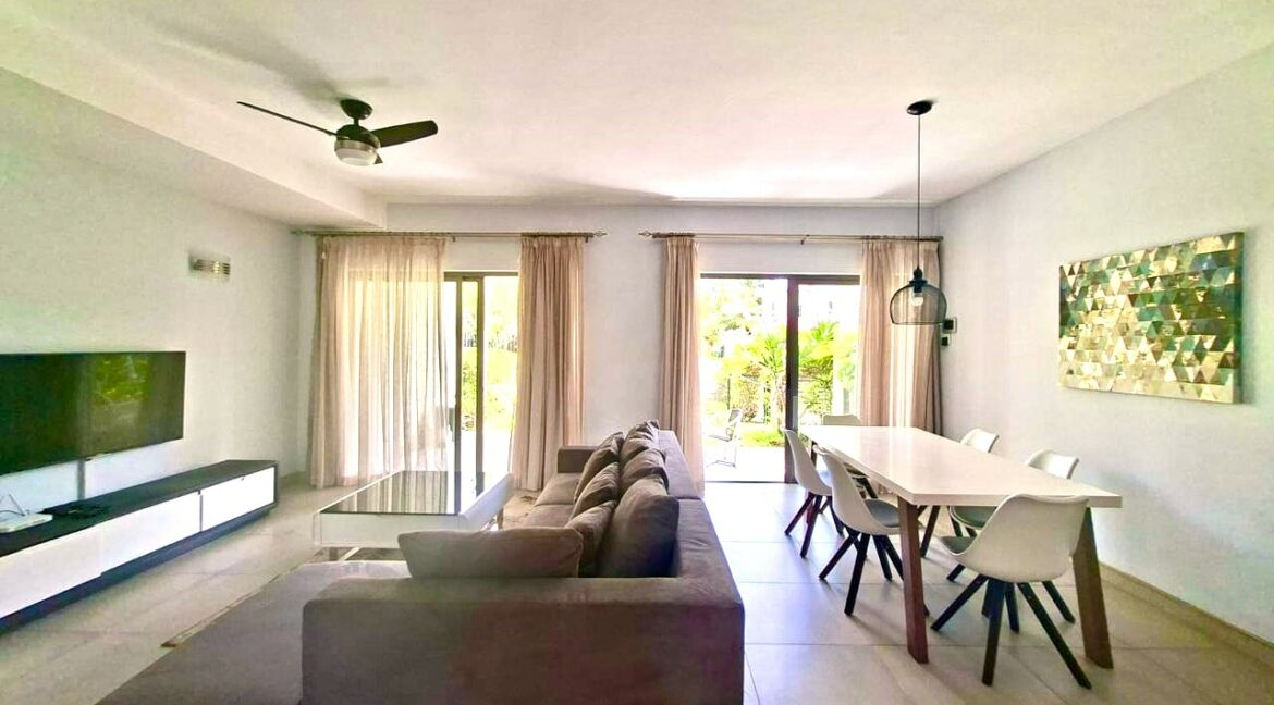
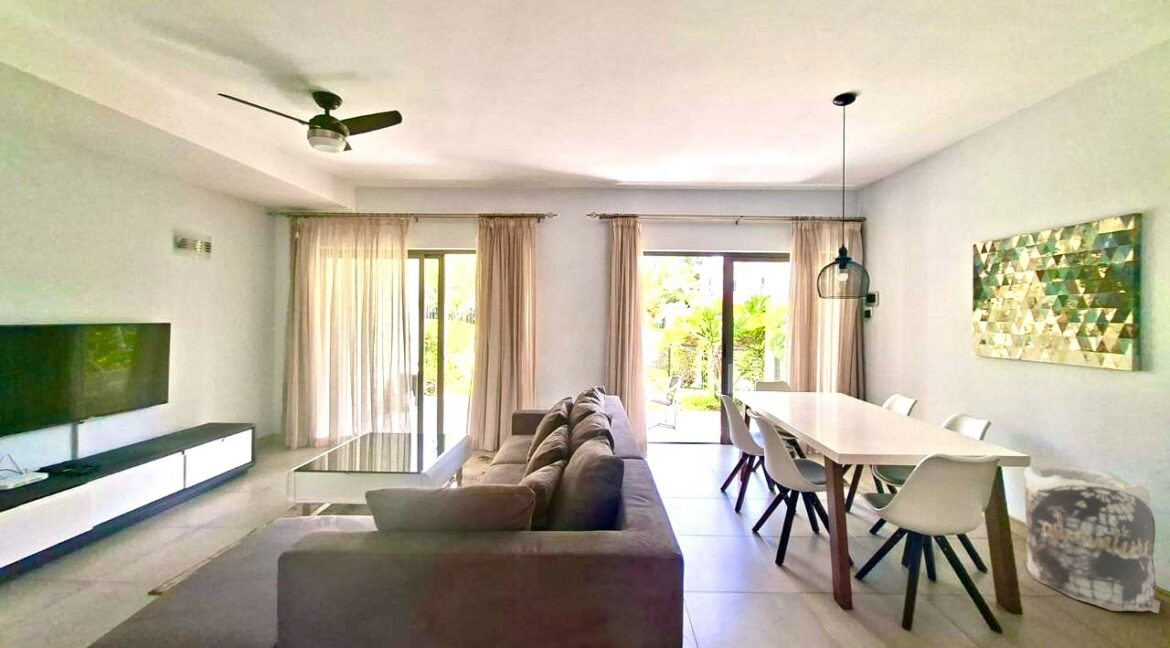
+ bag (1079, 525)
